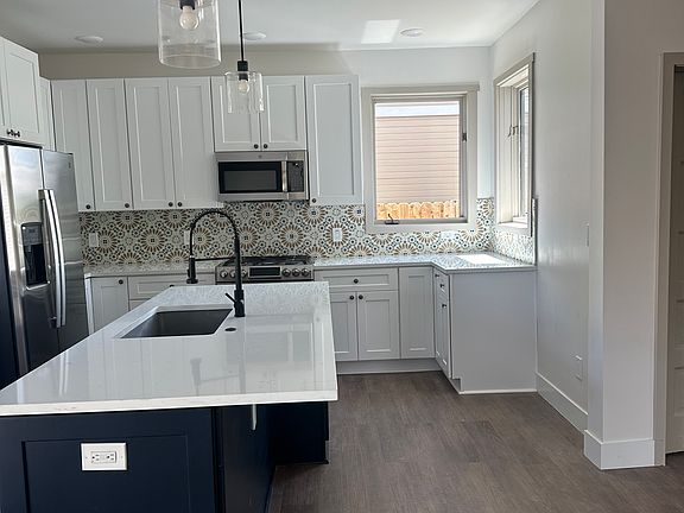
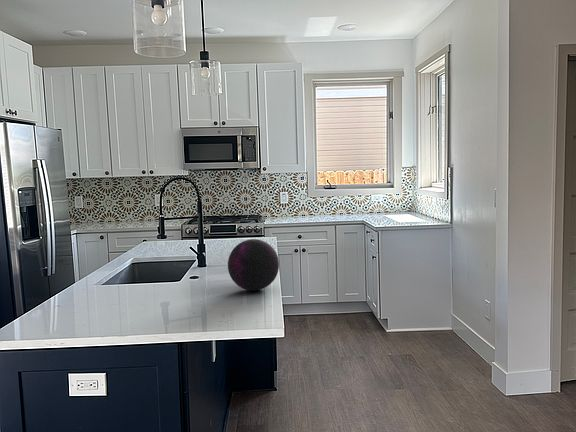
+ decorative orb (253, 264)
